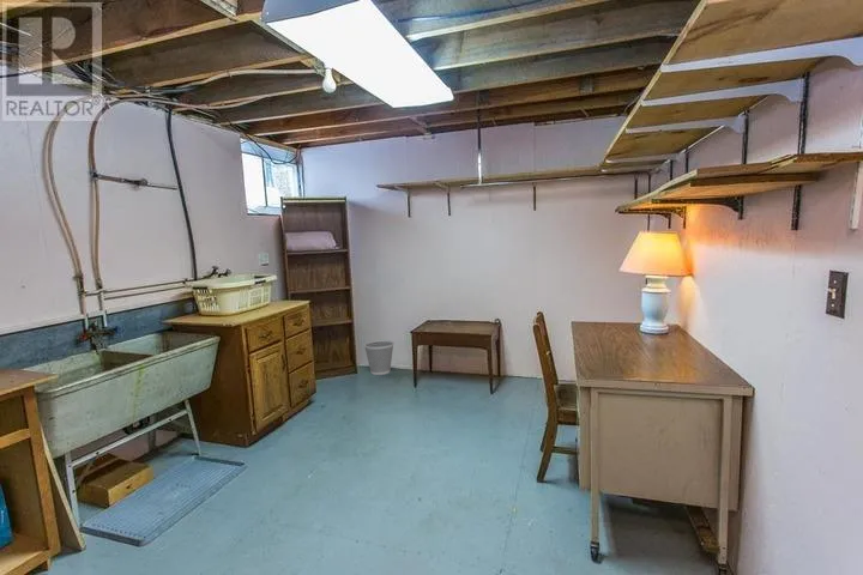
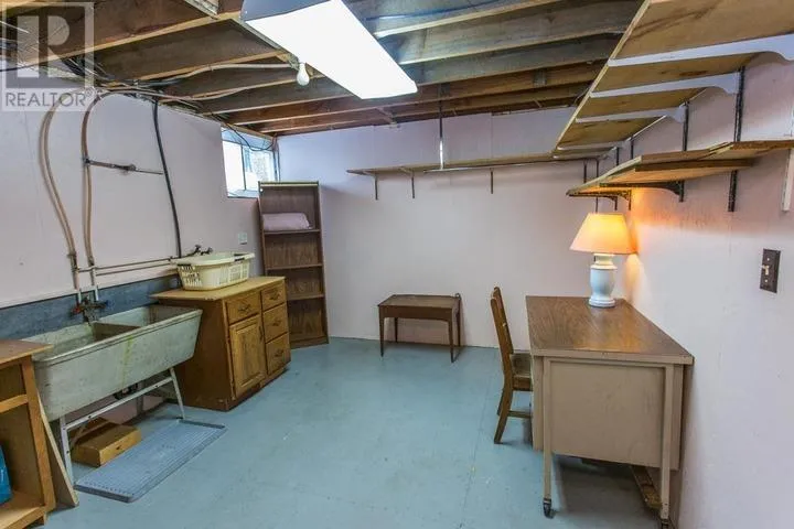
- wastebasket (379, 357)
